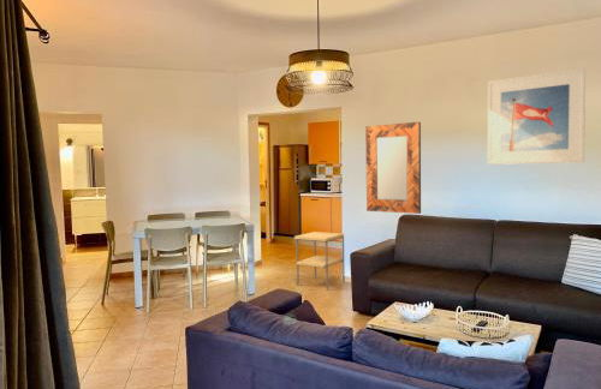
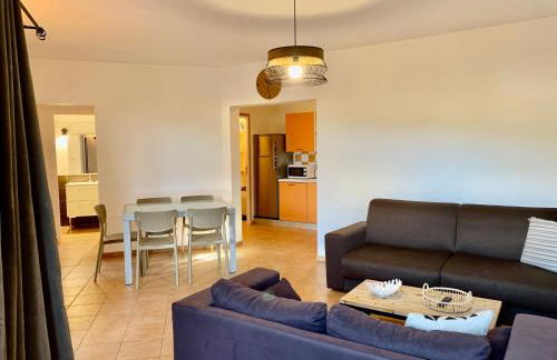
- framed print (532, 119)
- side table (320, 259)
- home mirror (392, 168)
